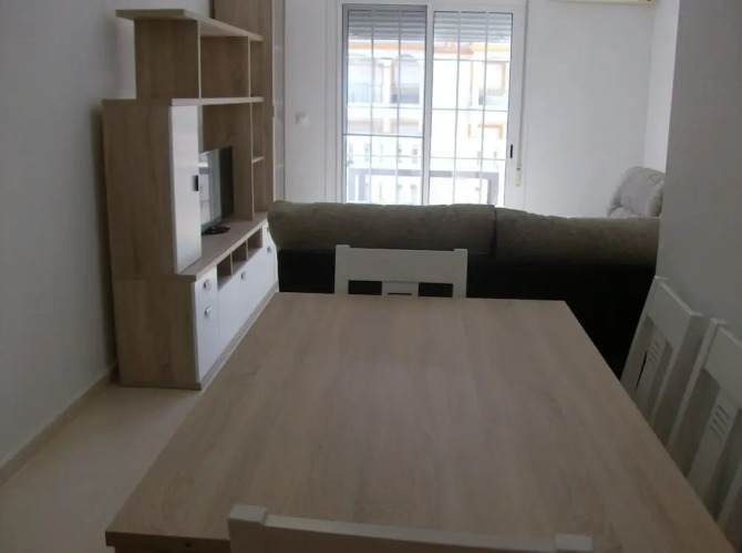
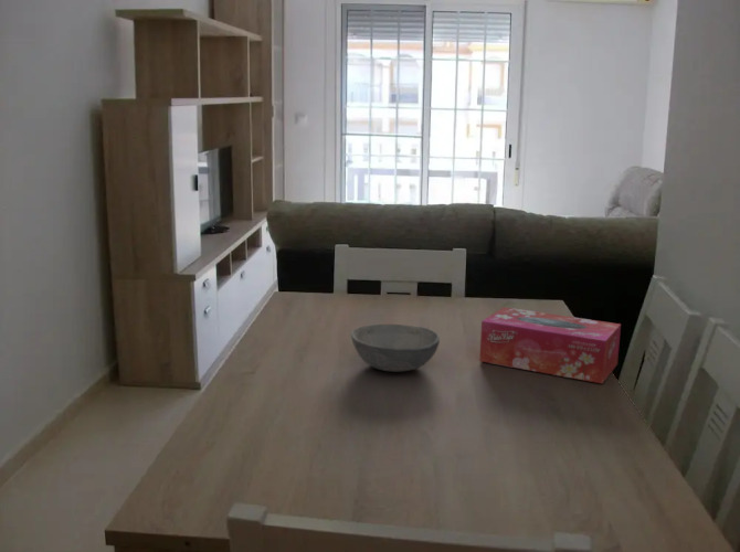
+ tissue box (549, 342)
+ bowl (394, 350)
